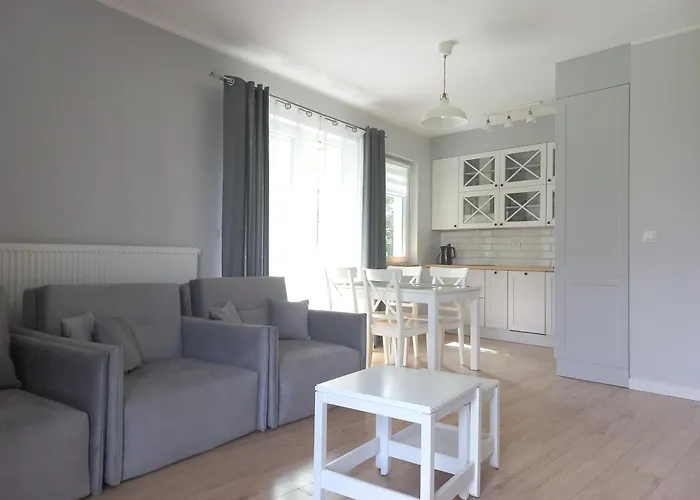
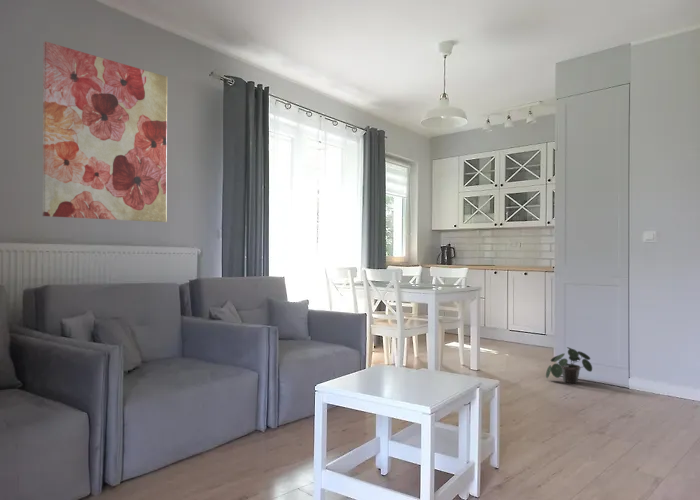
+ wall art (110, 140)
+ potted plant (568, 364)
